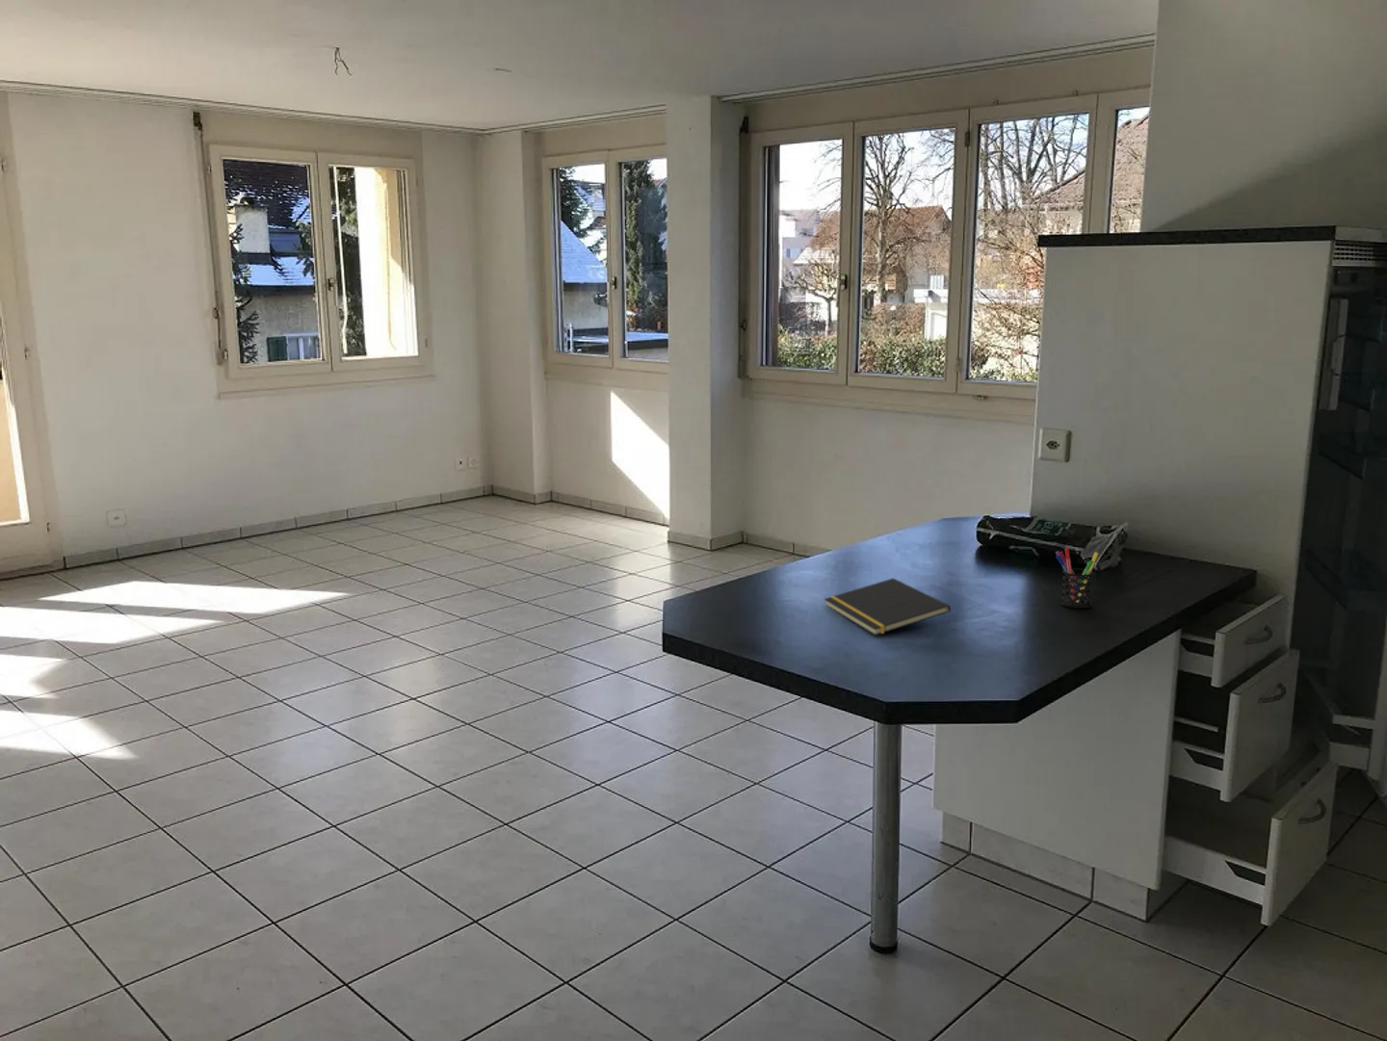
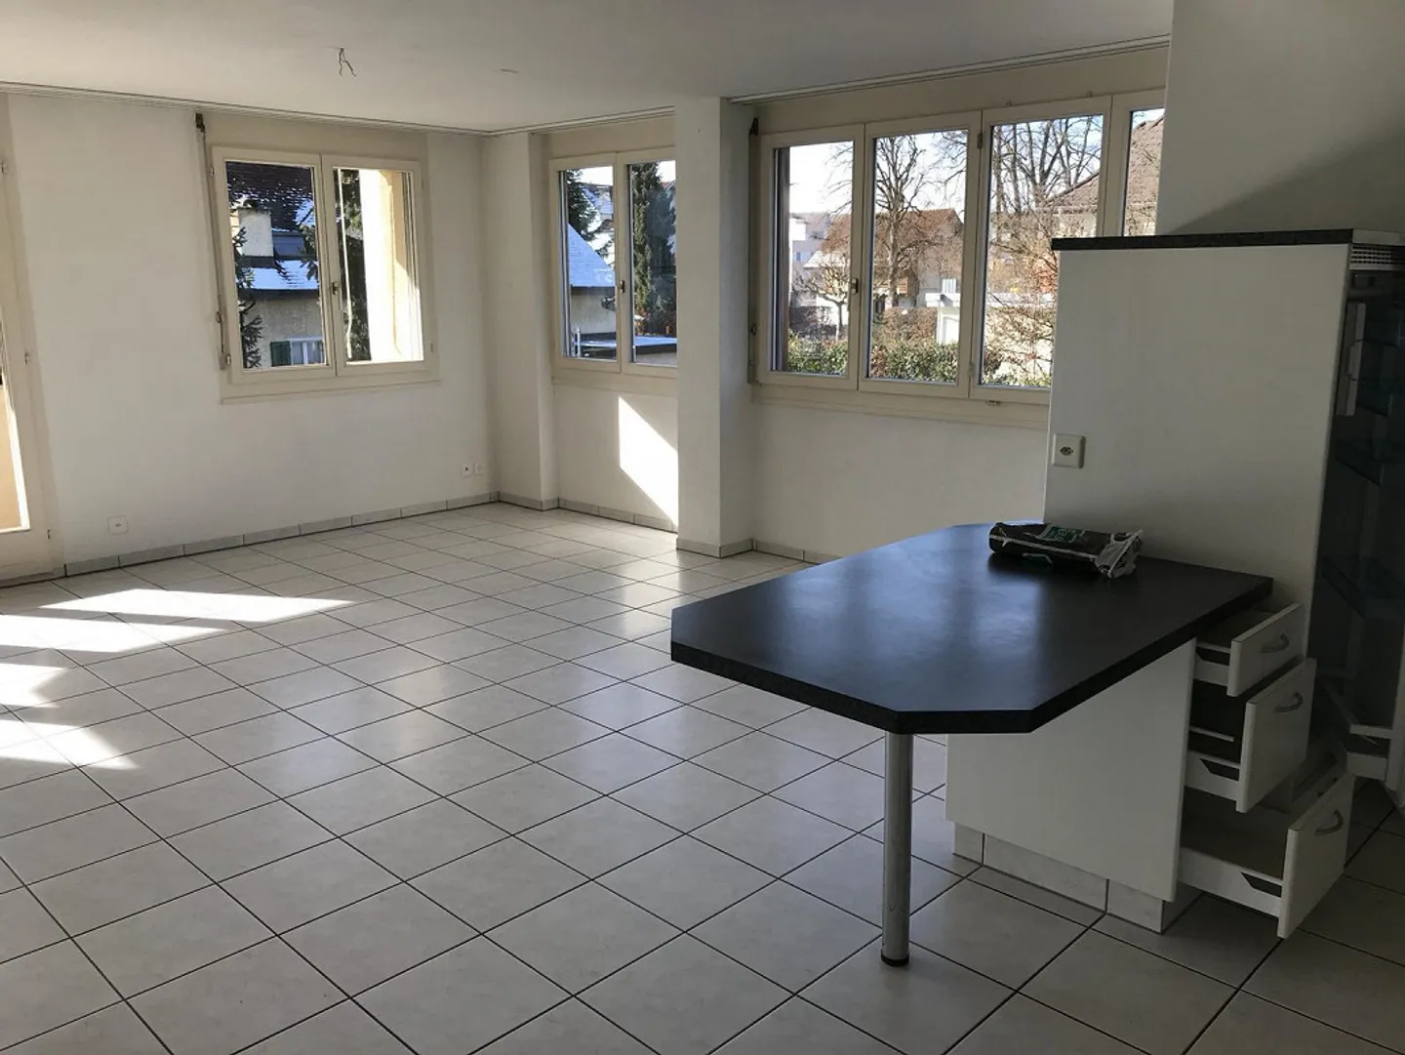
- pen holder (1077, 577)
- notepad (884, 605)
